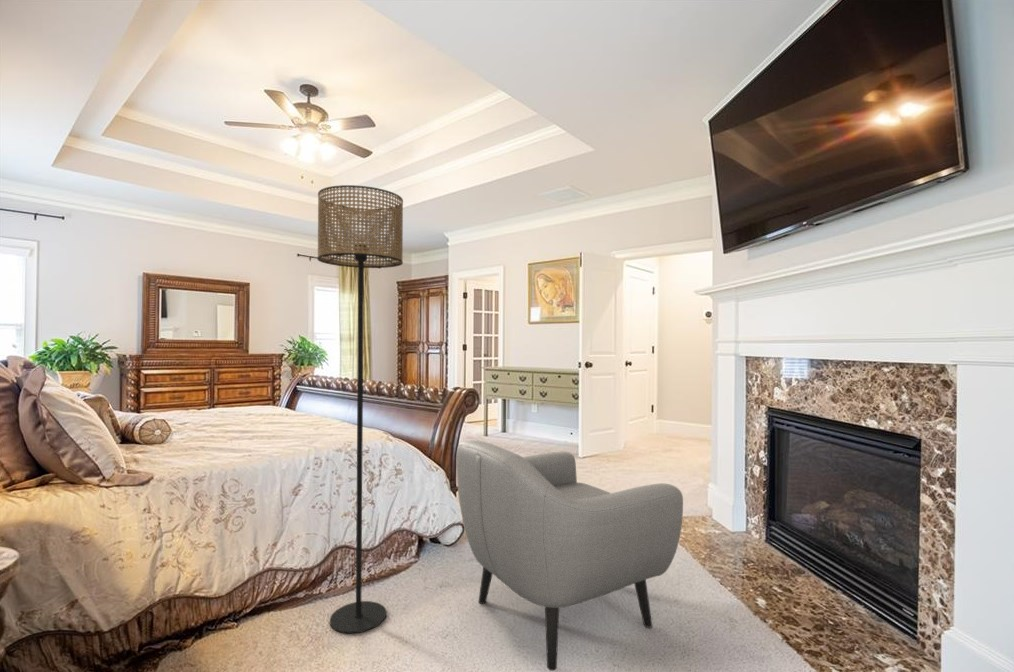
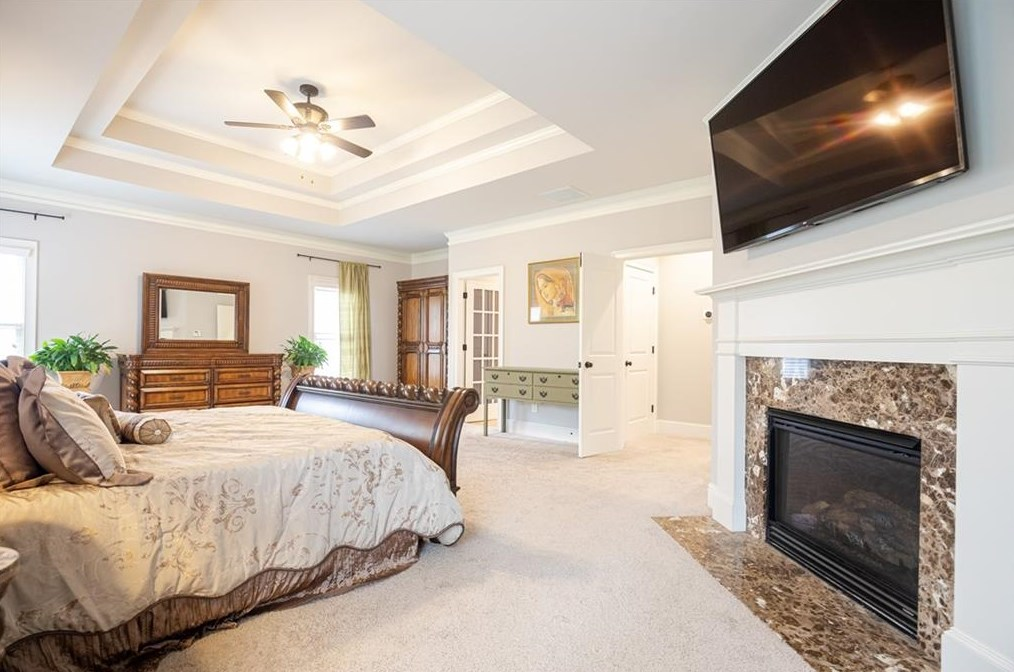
- armchair (566, 523)
- floor lamp (360, 407)
